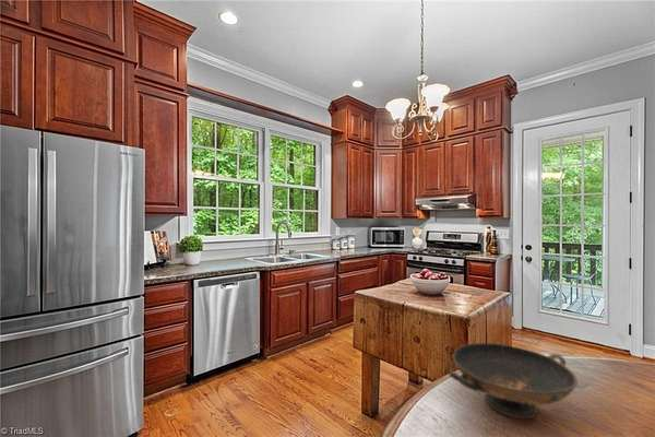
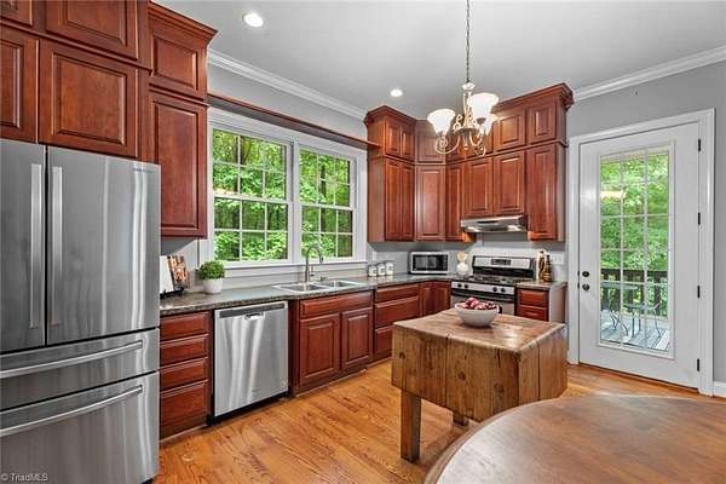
- decorative bowl (509, 383)
